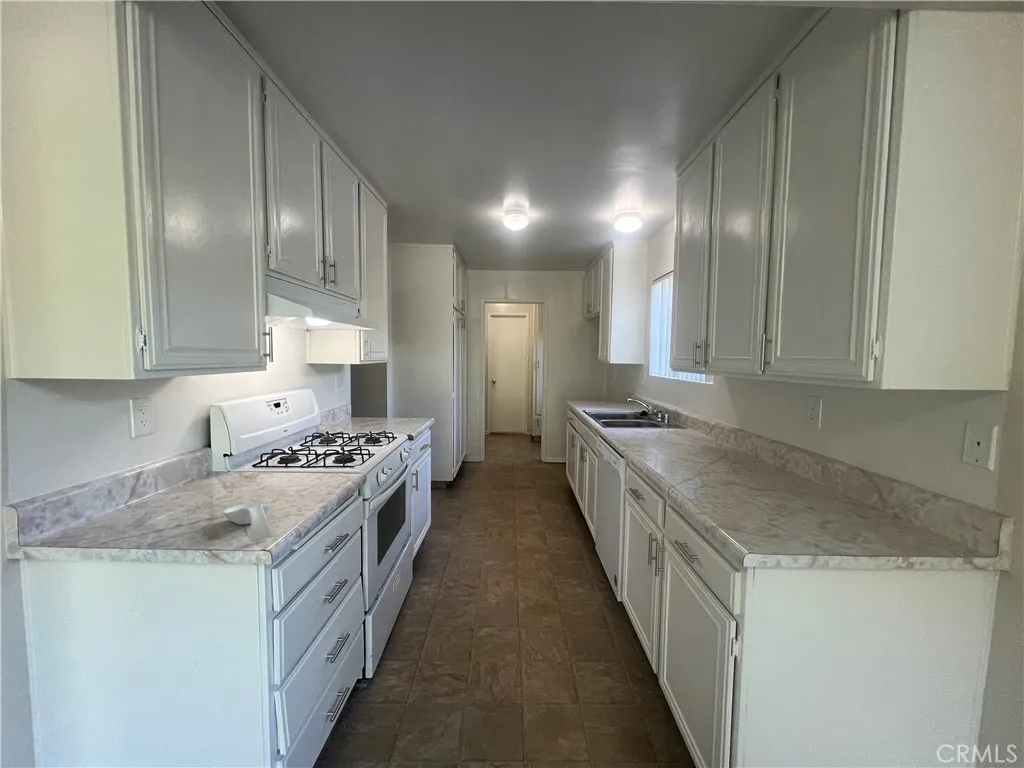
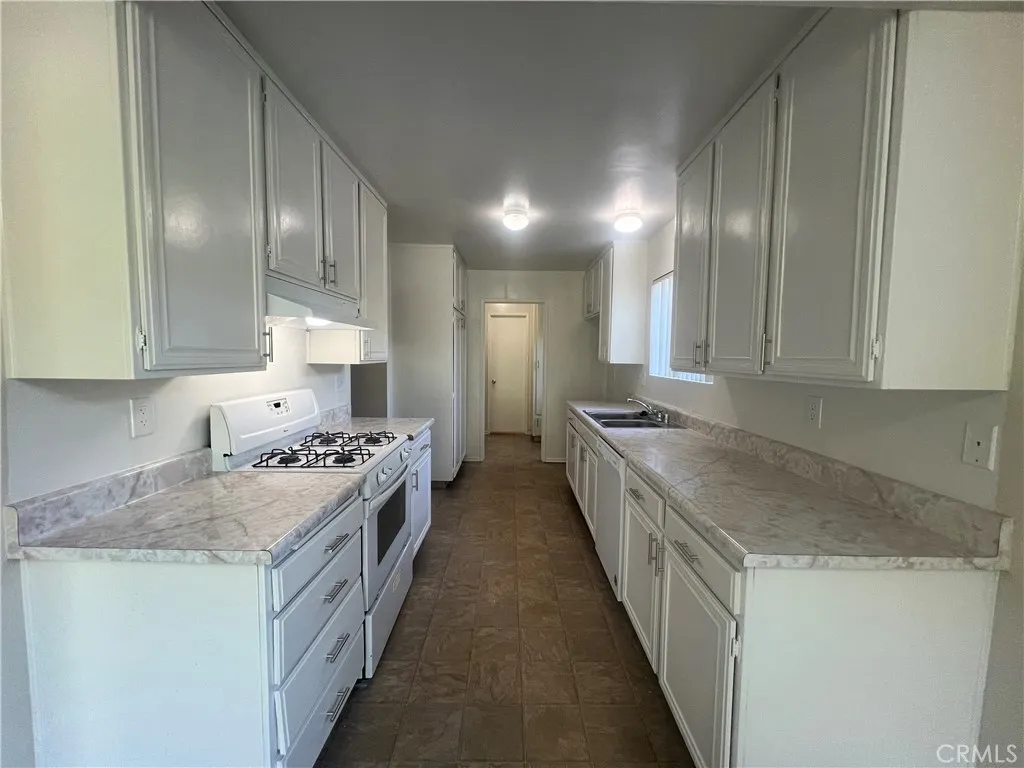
- spoon rest (252, 514)
